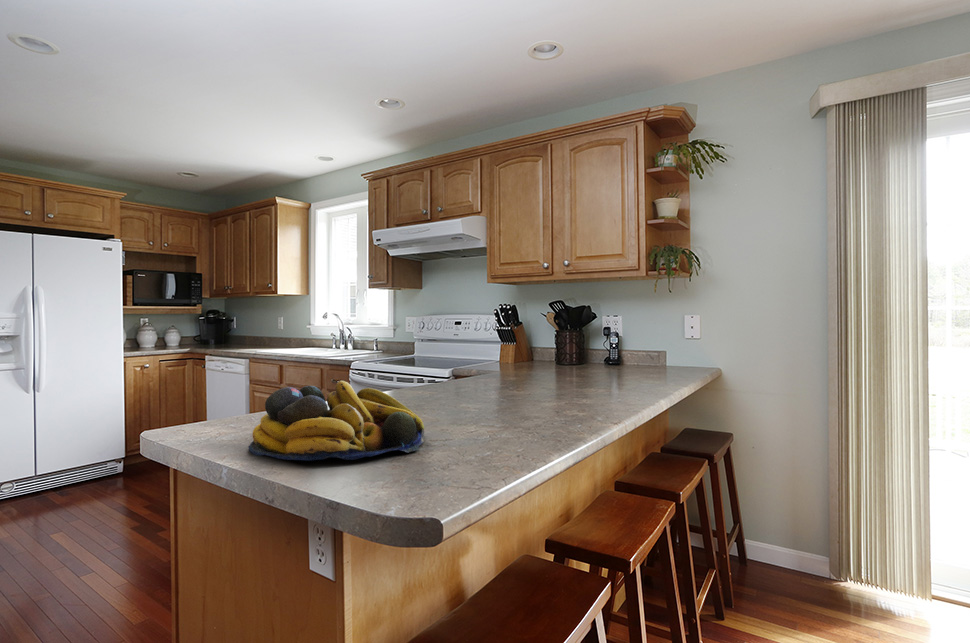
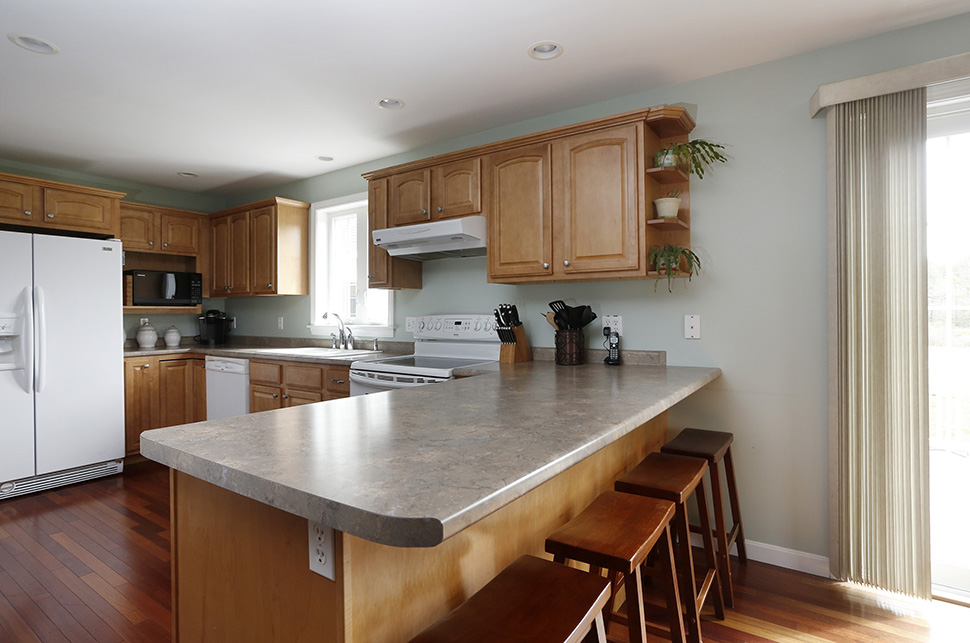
- fruit bowl (339, 412)
